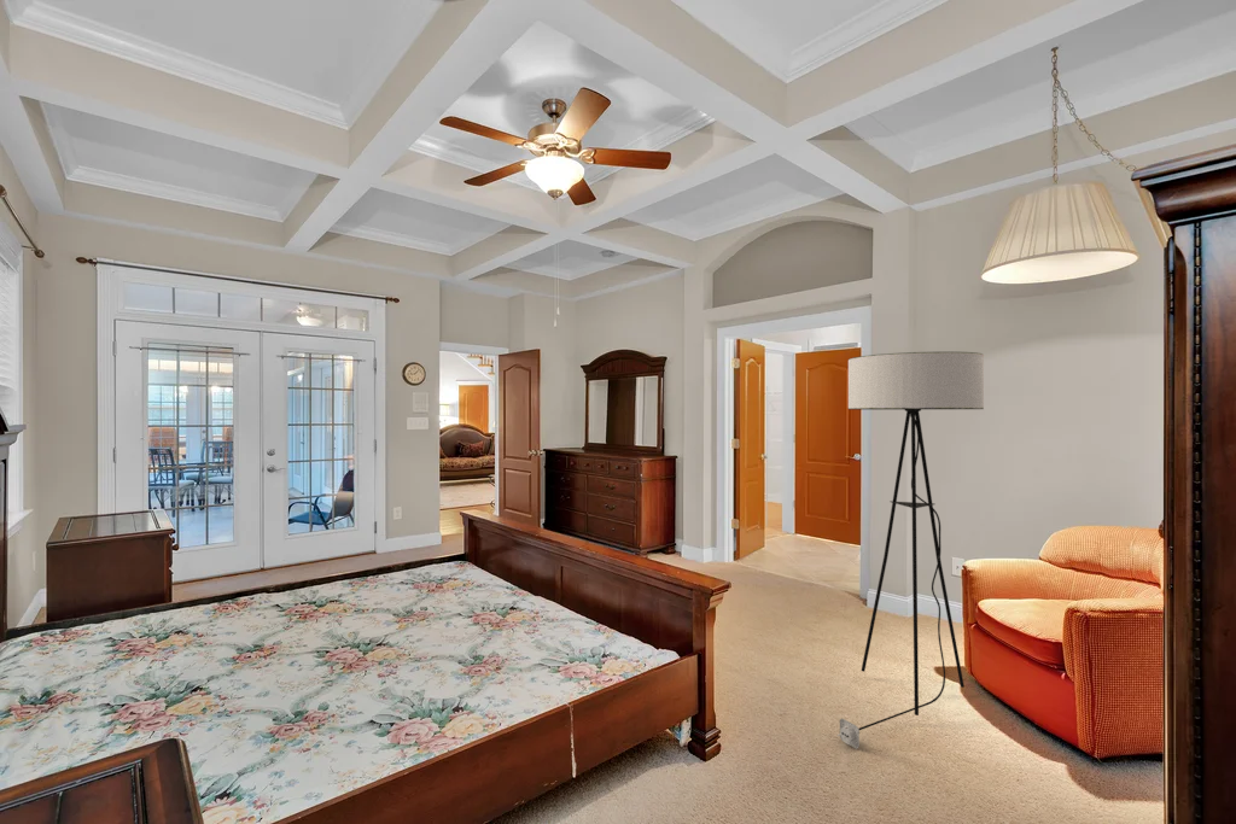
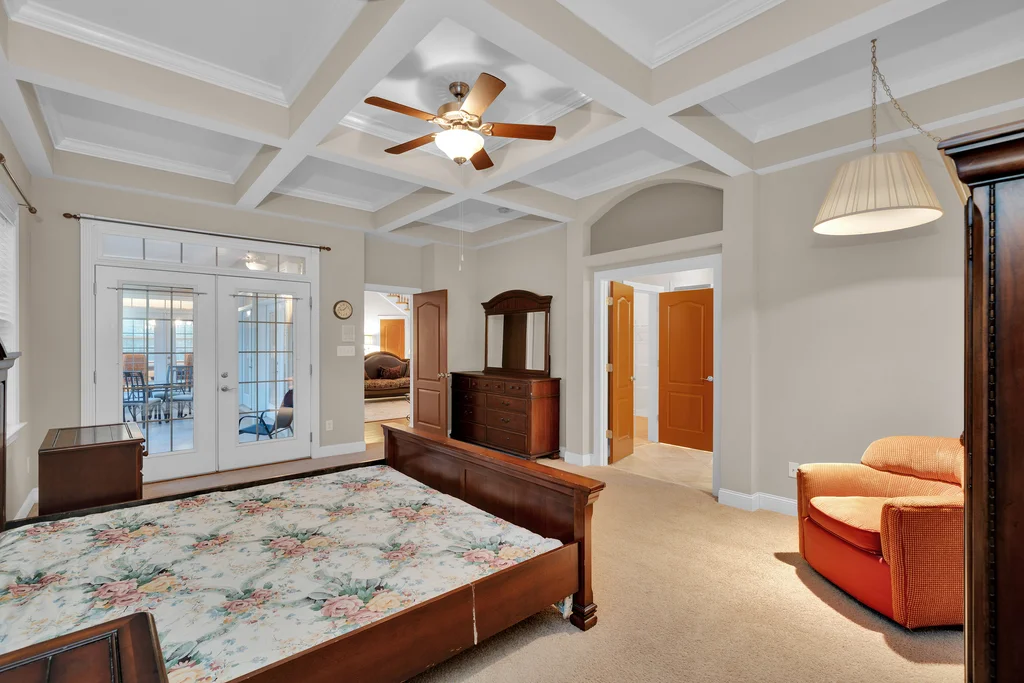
- floor lamp (891, 530)
